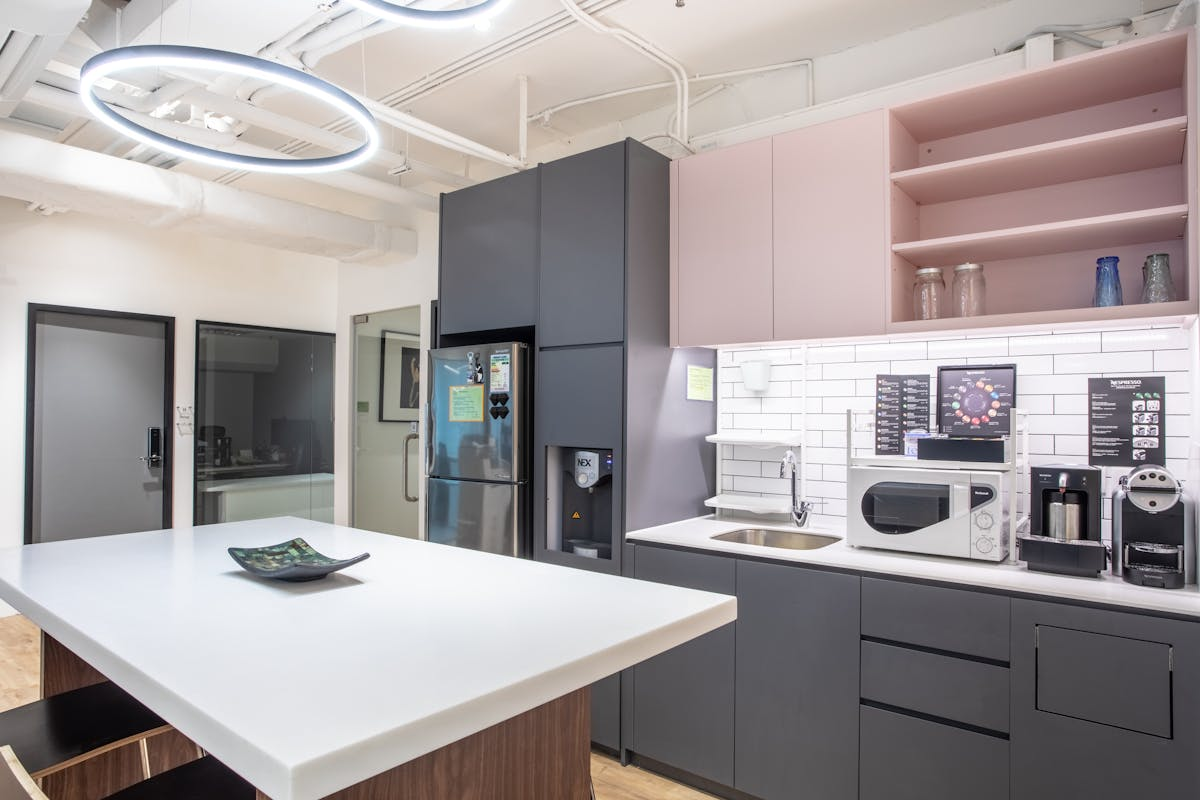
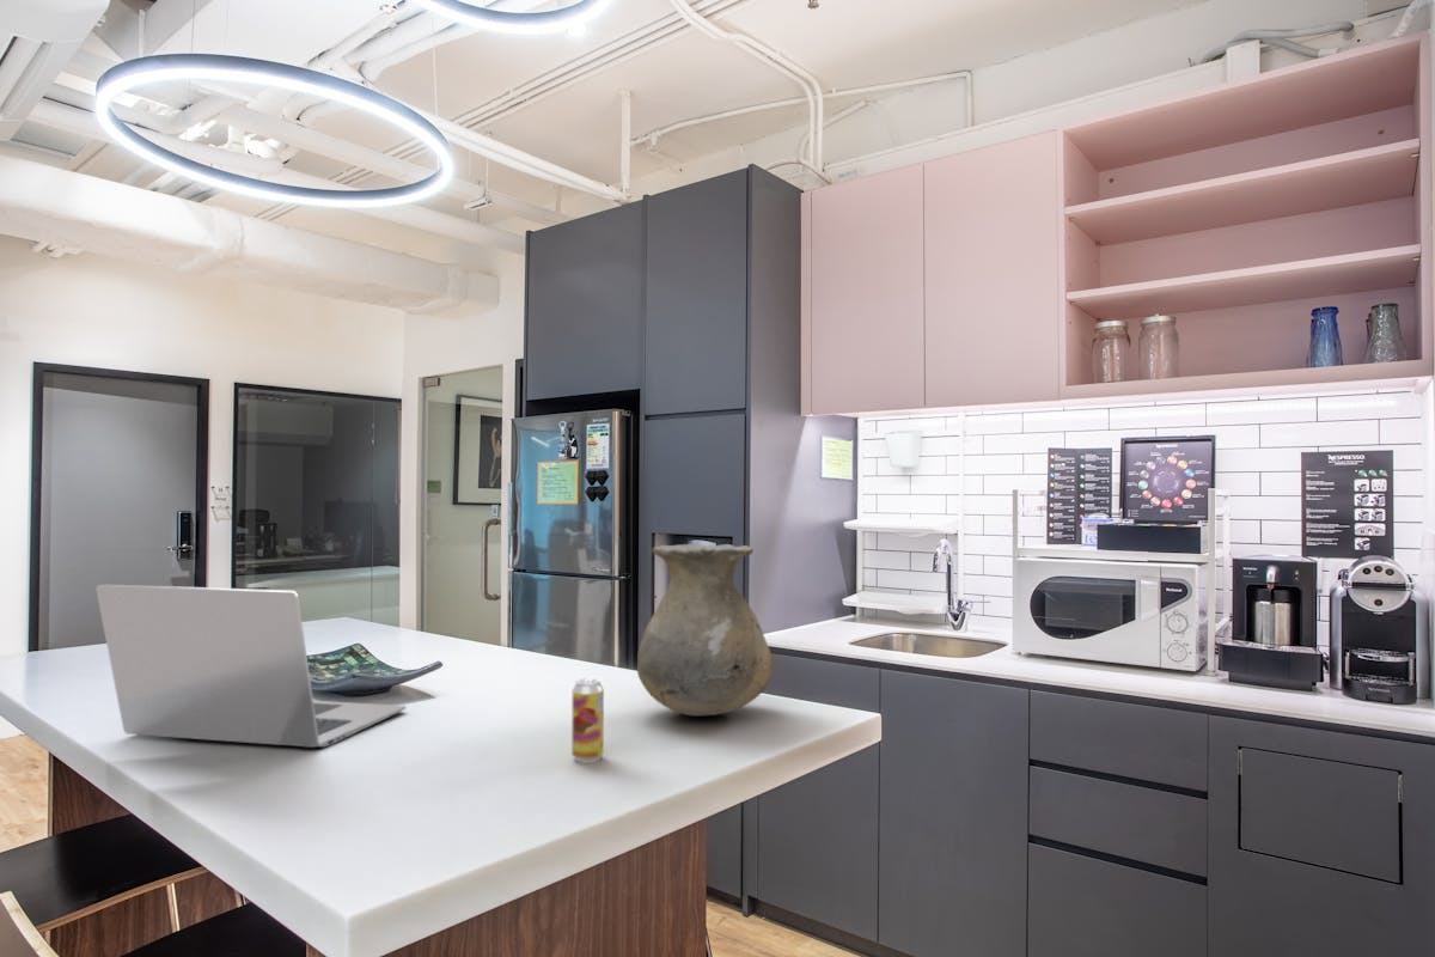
+ beverage can (587, 718)
+ laptop (263, 652)
+ vase (706, 629)
